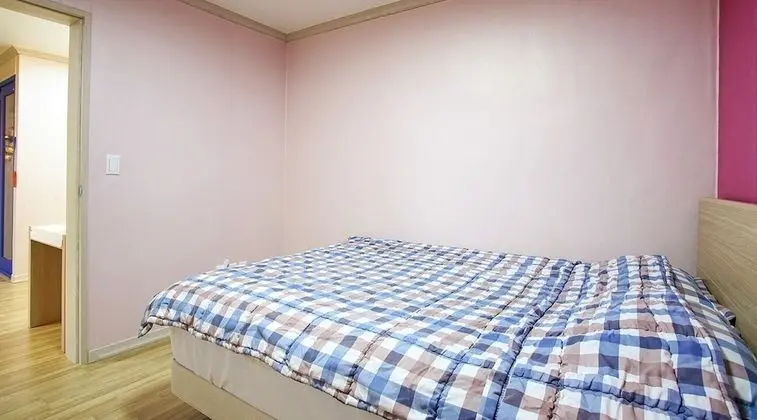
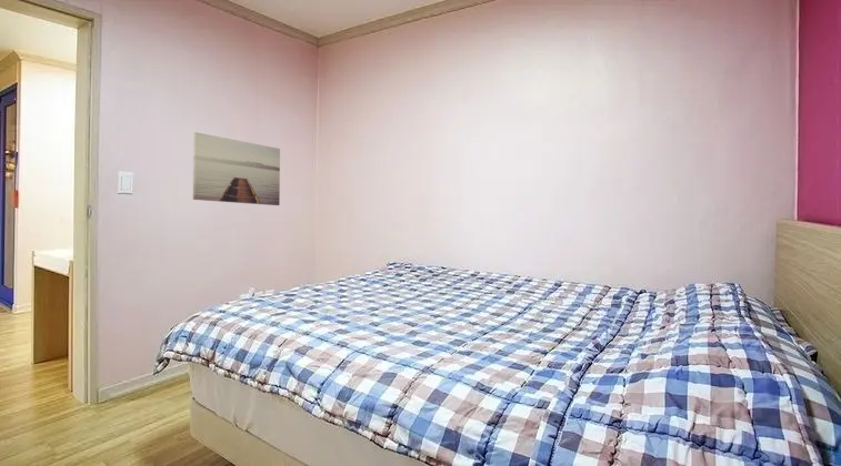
+ wall art (240, 171)
